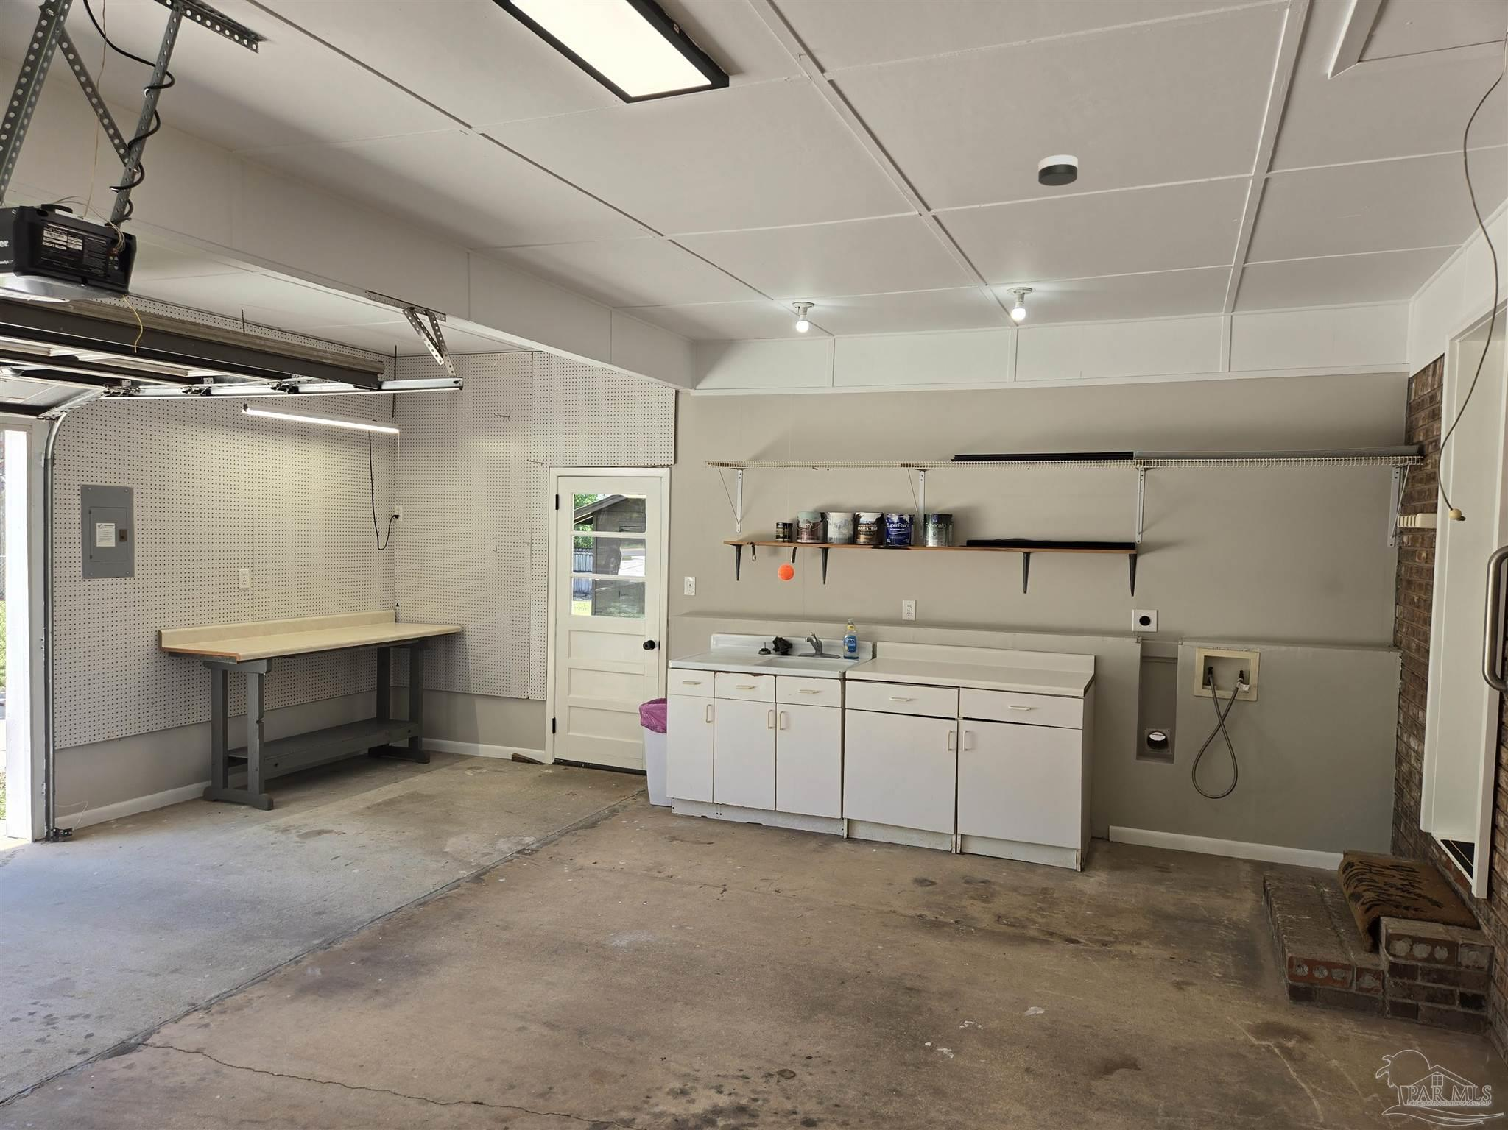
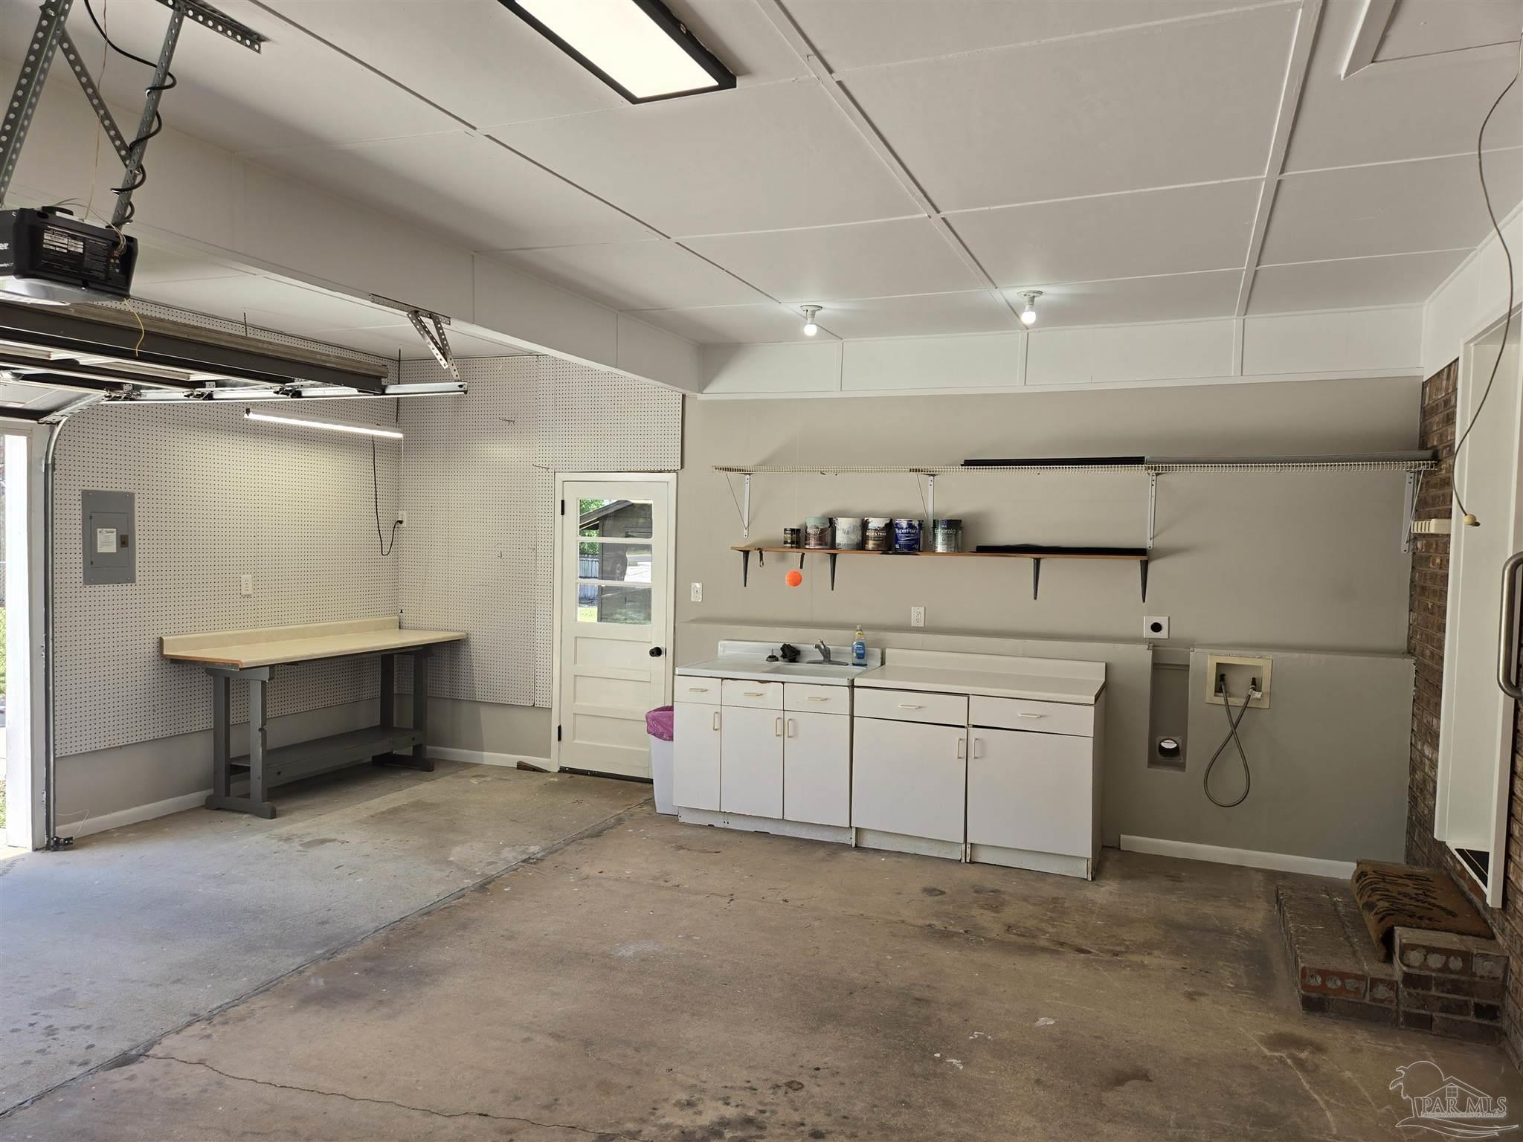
- smoke detector (1057, 171)
